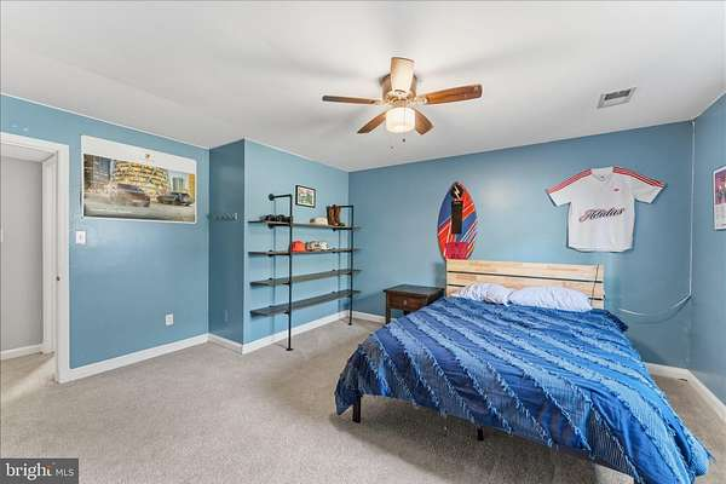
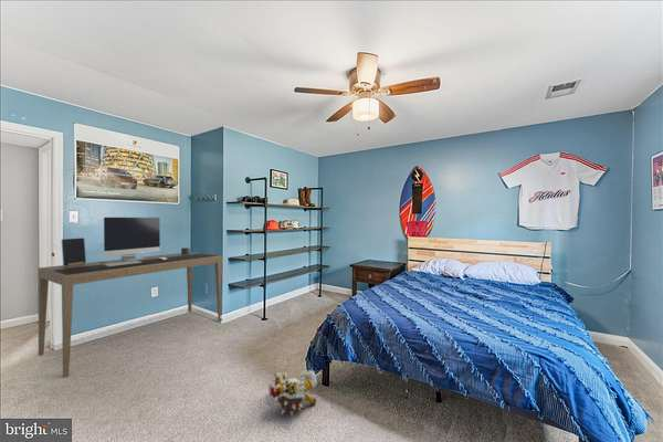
+ desk (144, 273)
+ plush toy (291, 386)
